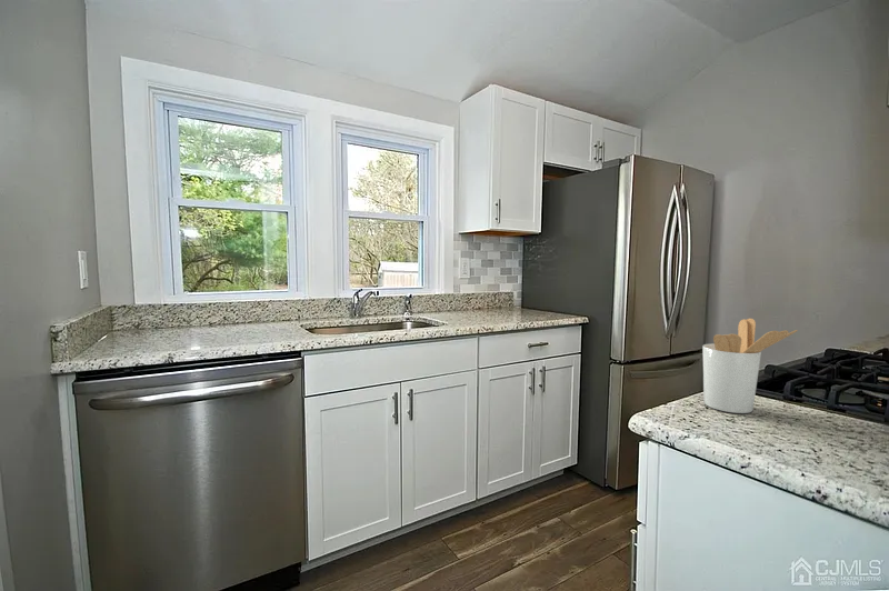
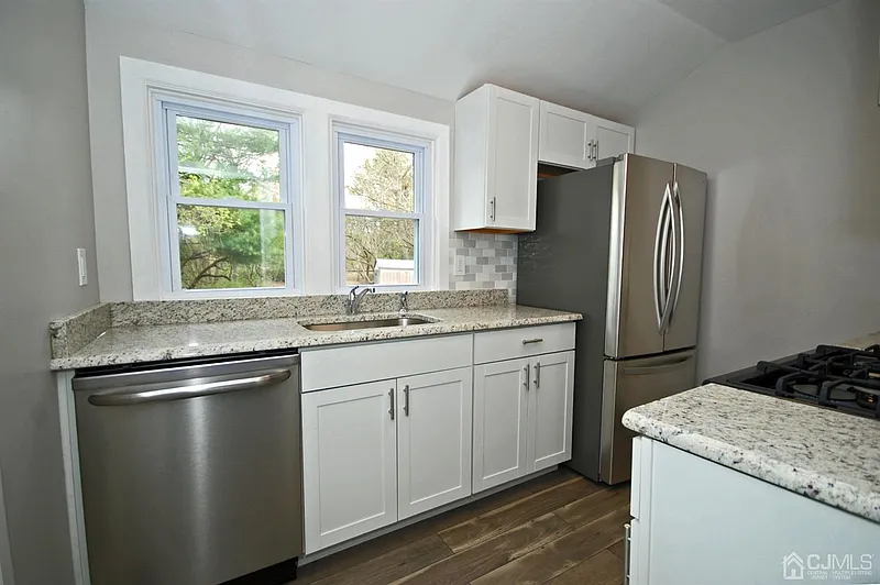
- utensil holder (743, 365)
